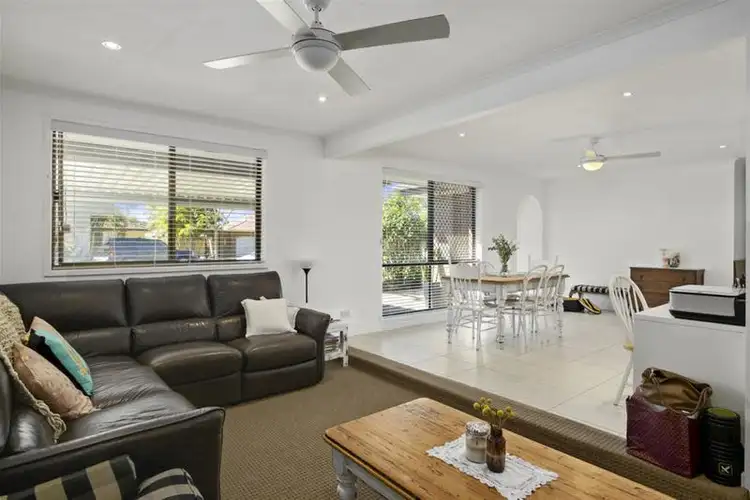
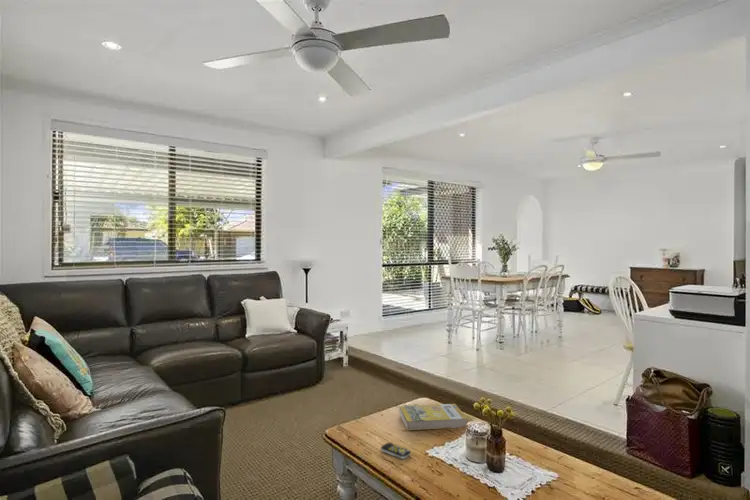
+ remote control (395, 450)
+ book (432, 416)
